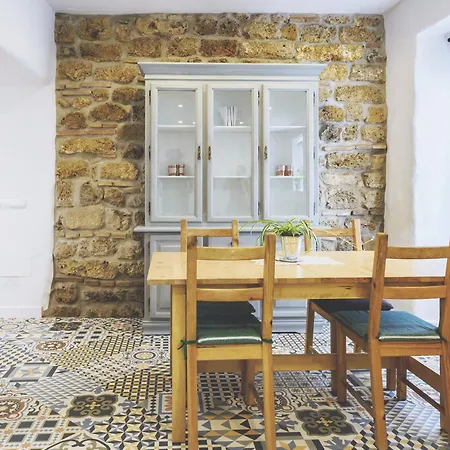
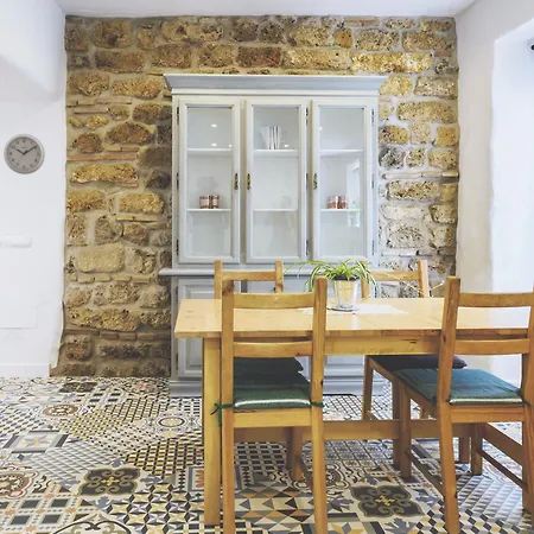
+ wall clock (24, 153)
